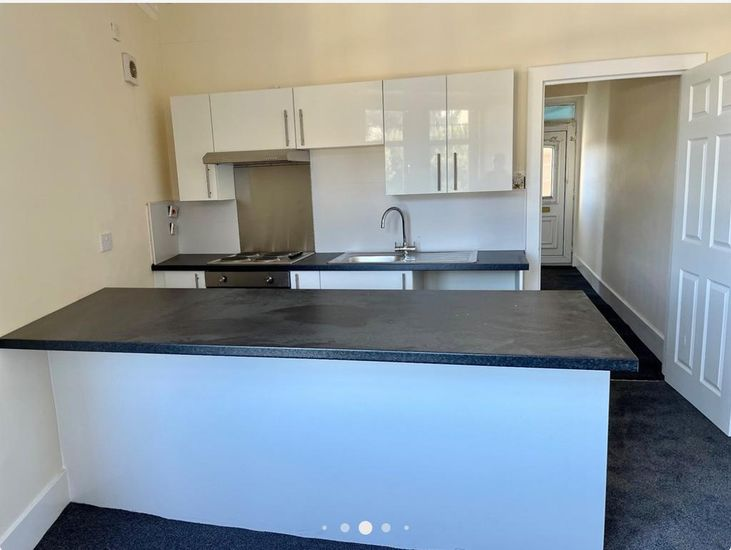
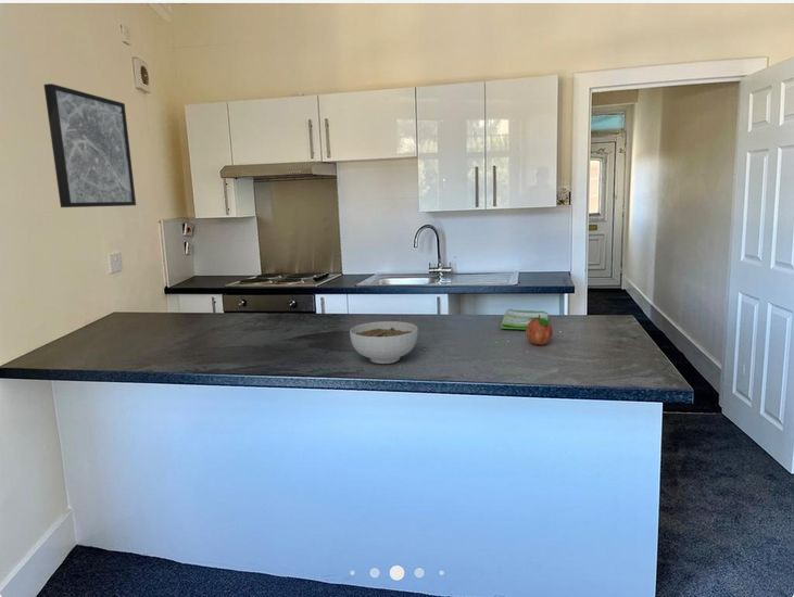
+ dish towel (525, 319)
+ fruit (539, 329)
+ wall art (94, 151)
+ bowl (383, 344)
